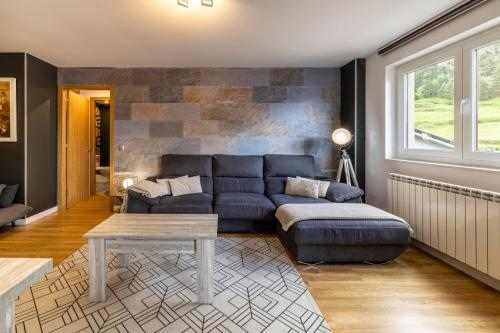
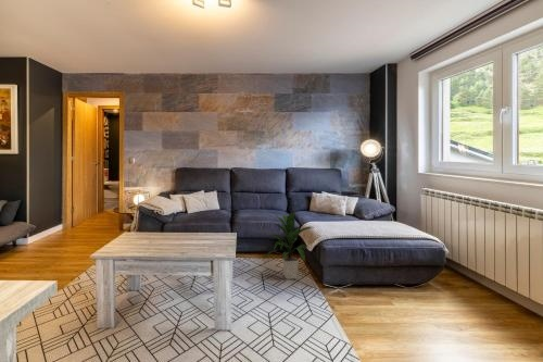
+ indoor plant (287, 244)
